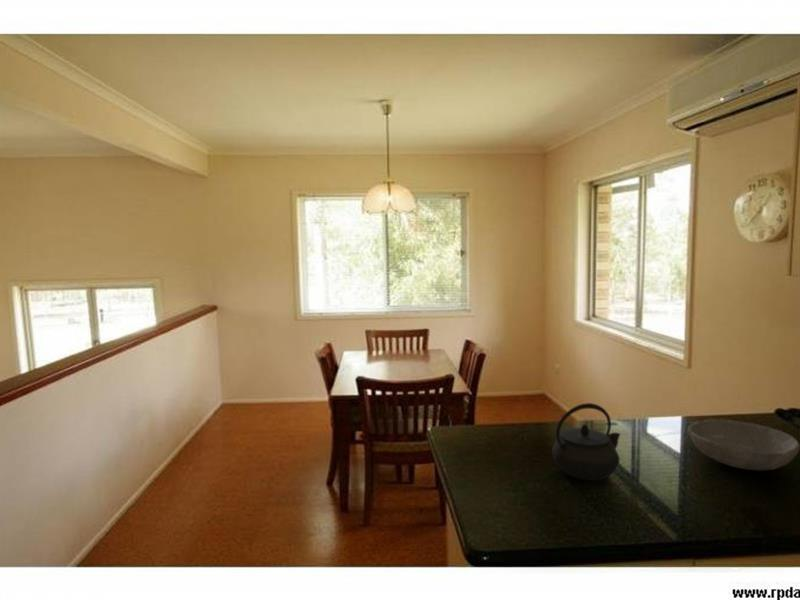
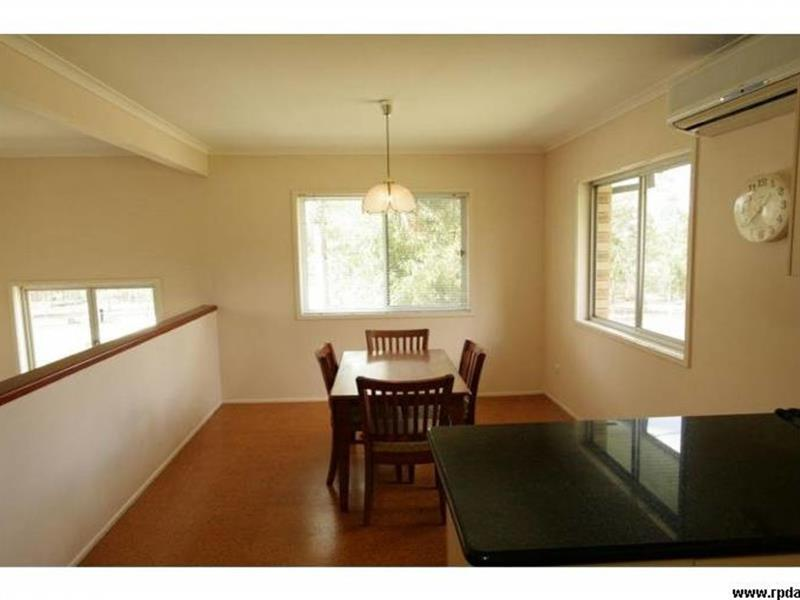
- kettle (588, 437)
- bowl (740, 448)
